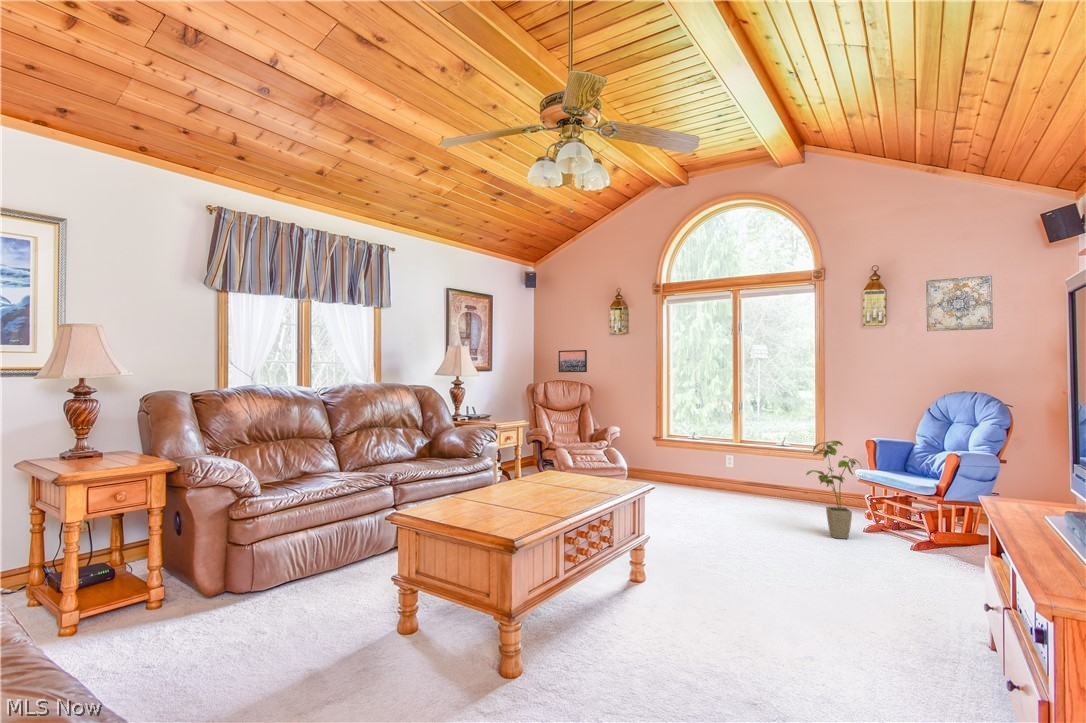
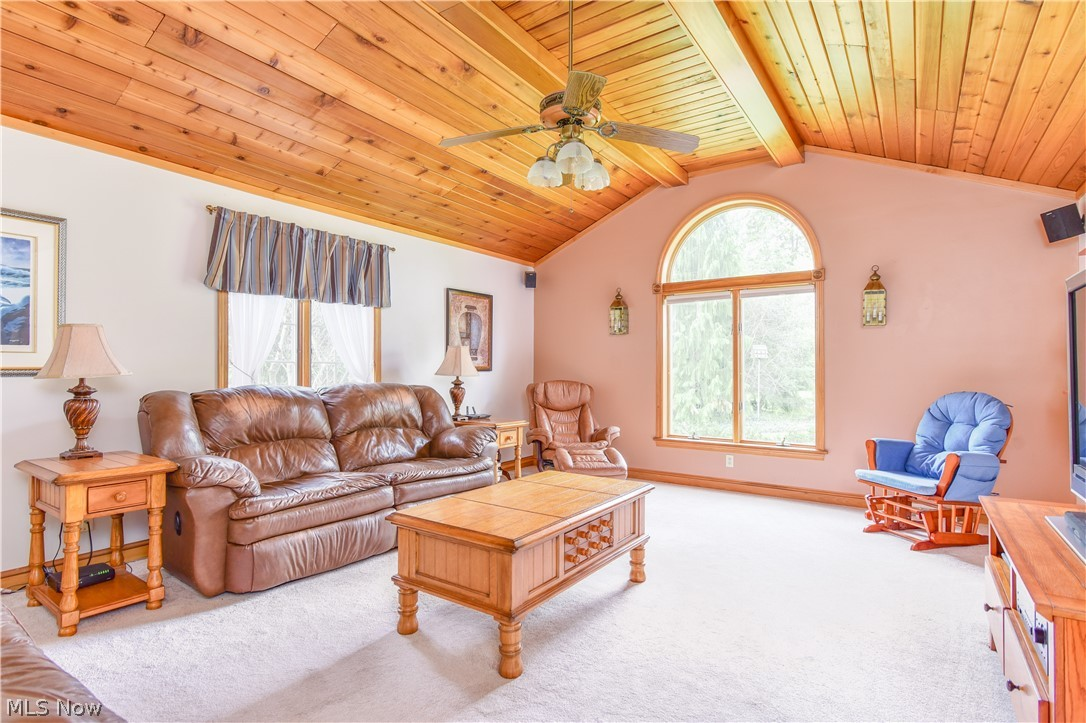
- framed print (572, 361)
- house plant (832, 487)
- wall art (958, 303)
